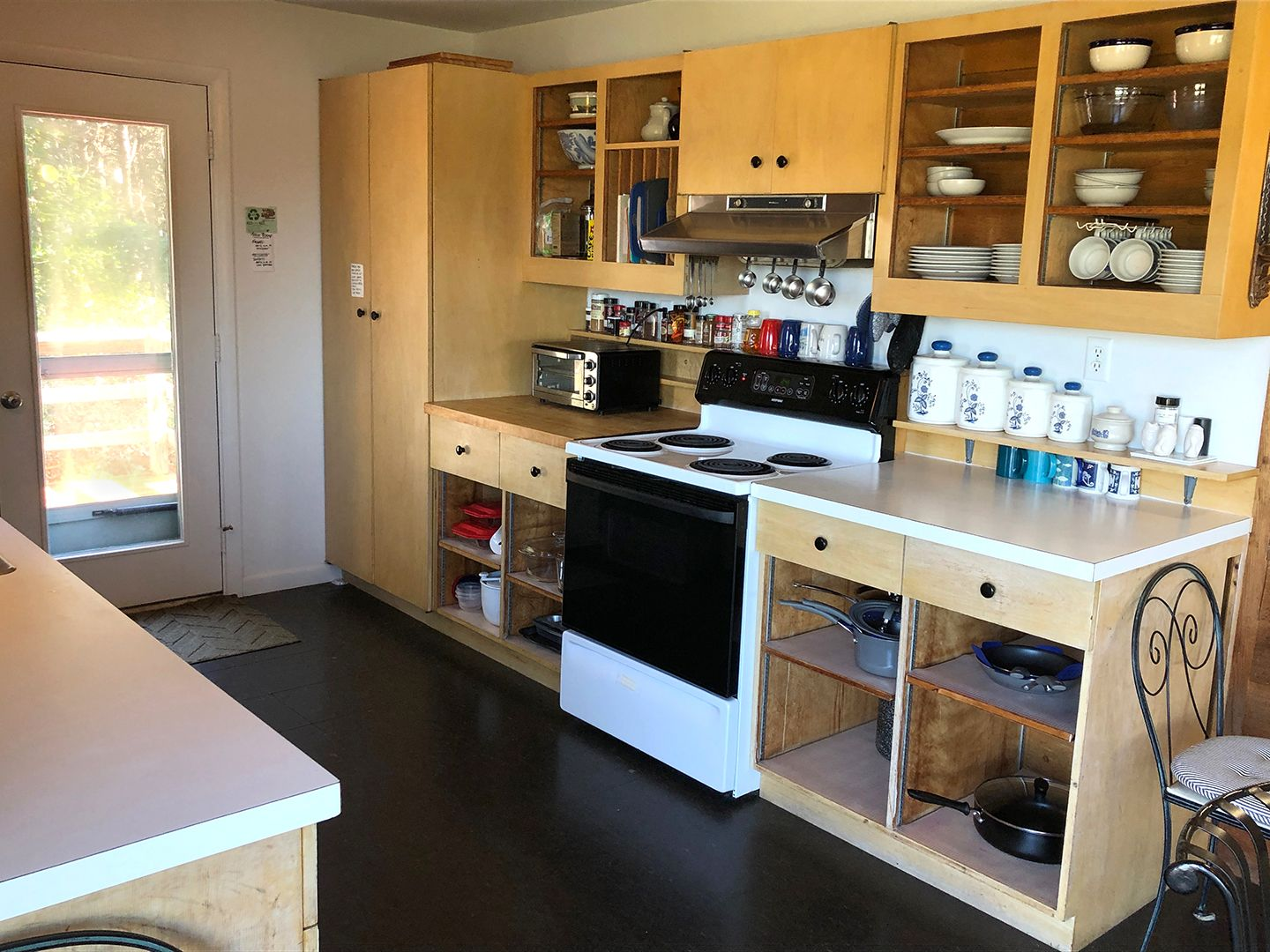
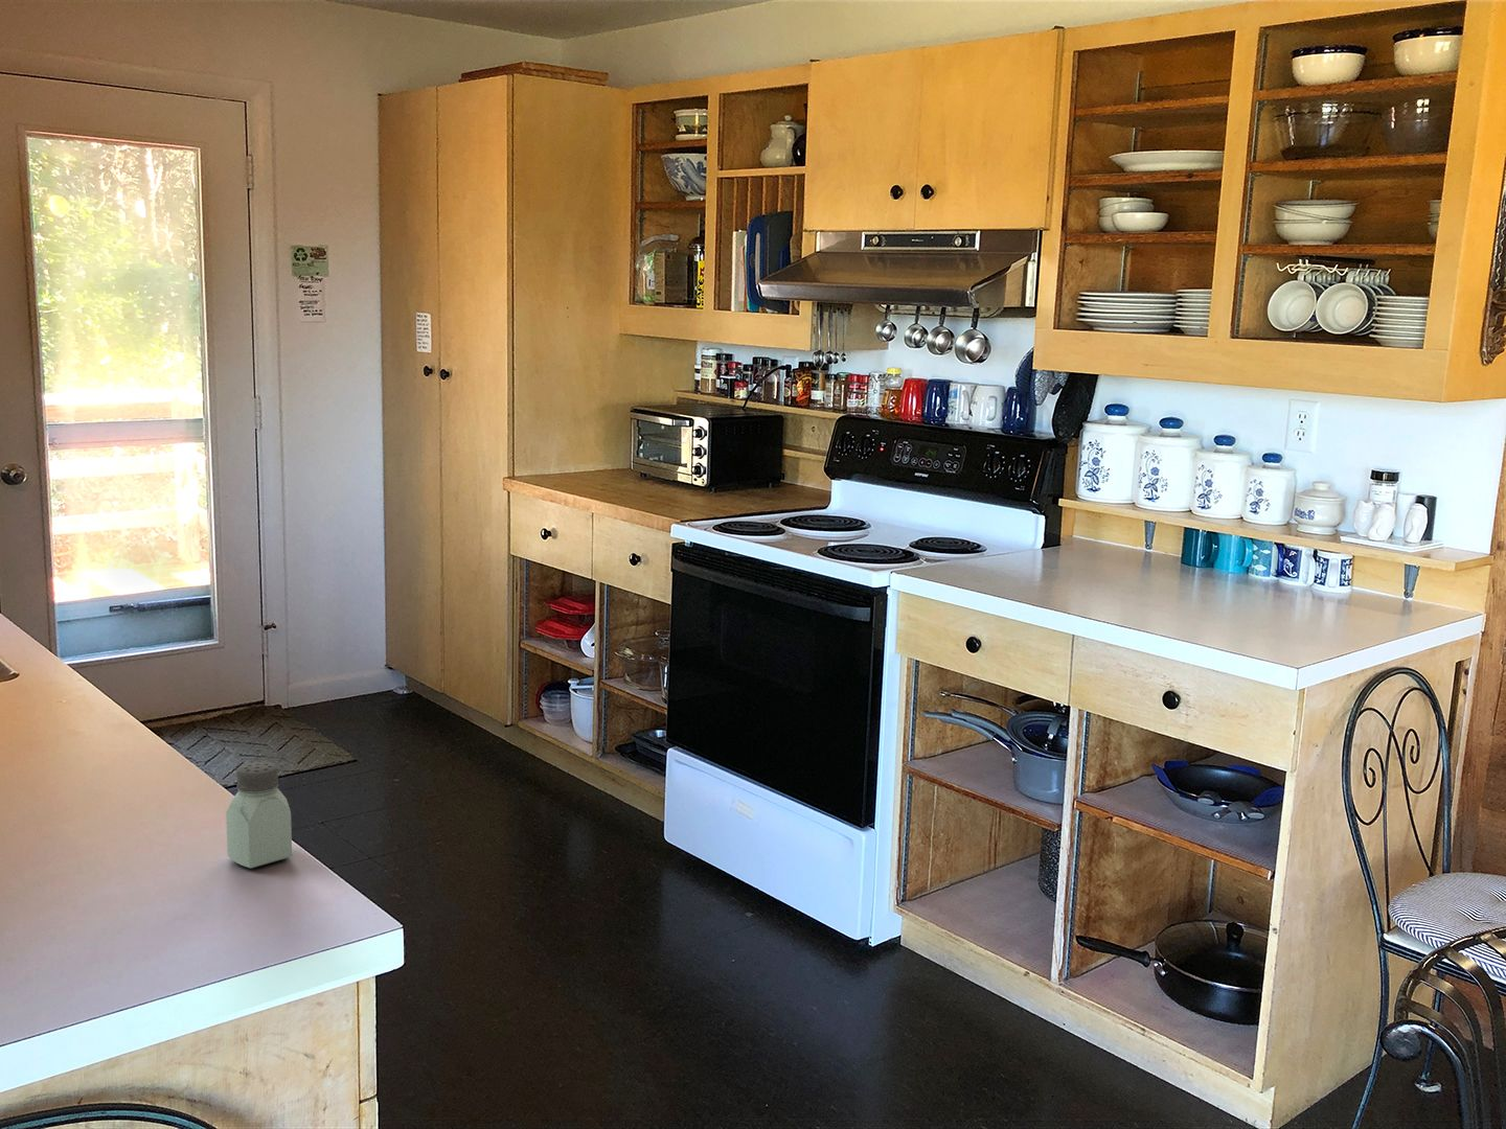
+ saltshaker (259, 812)
